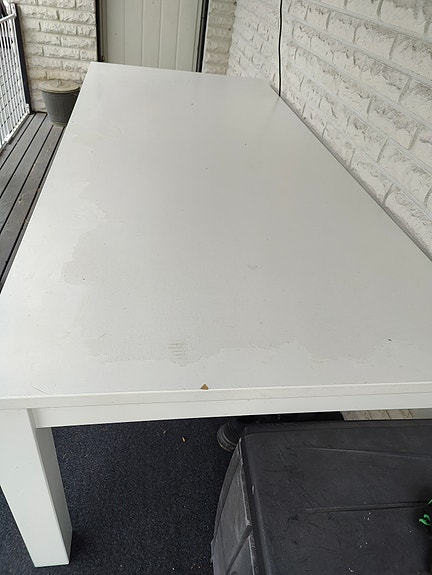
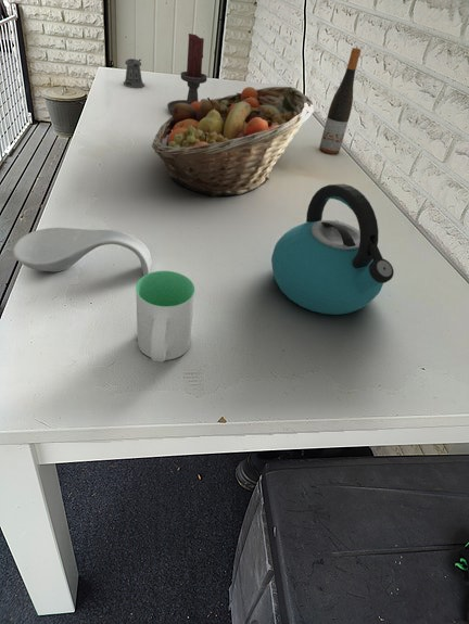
+ candle holder (192, 77)
+ pepper shaker (135, 72)
+ kettle (340, 246)
+ wine bottle (342, 102)
+ fruit basket (230, 132)
+ mug (164, 324)
+ spoon rest (84, 249)
